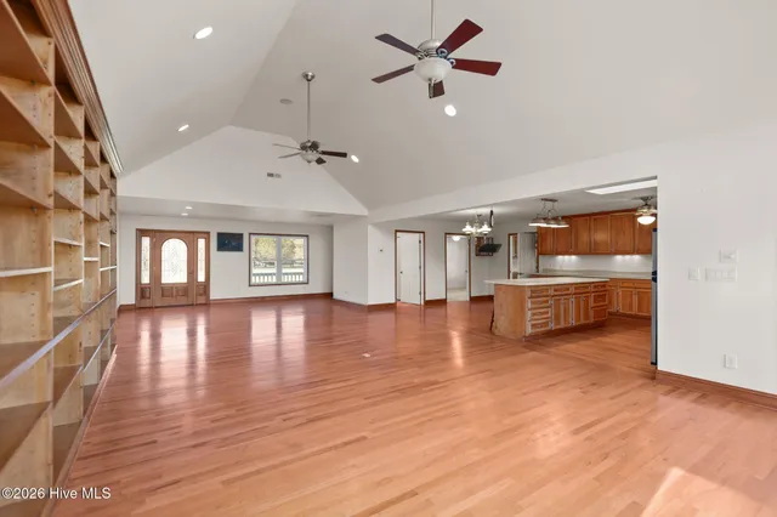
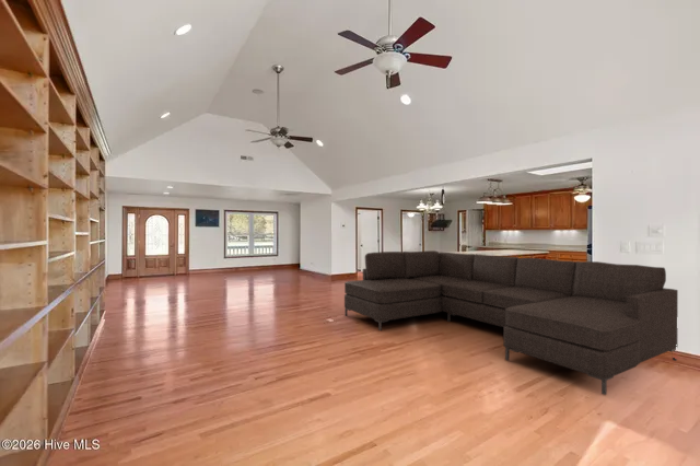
+ sofa (476, 295)
